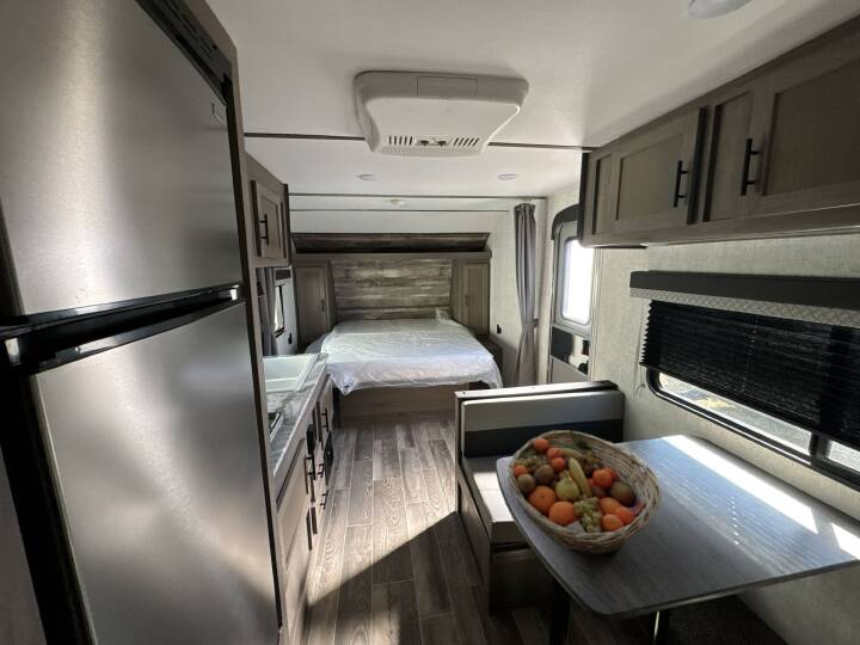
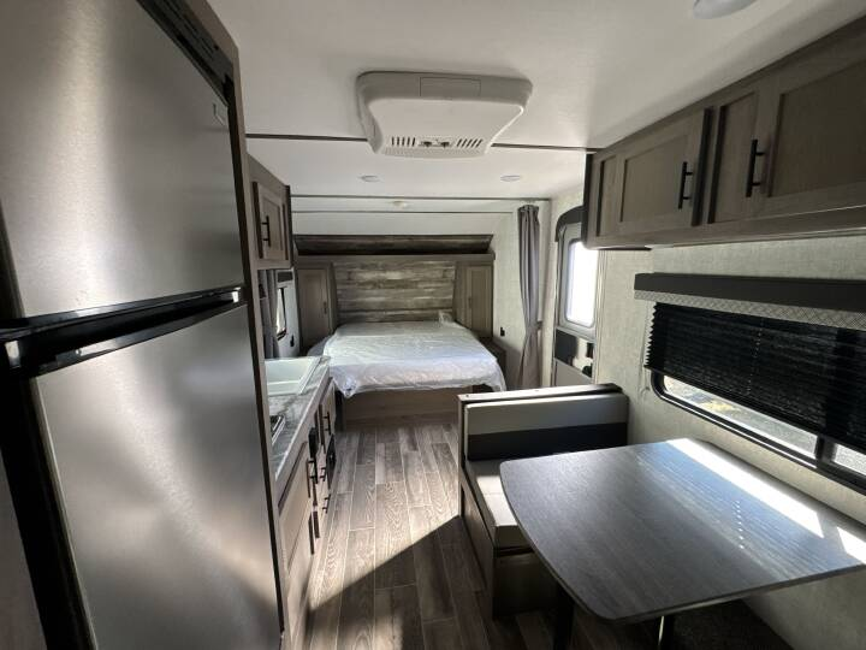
- fruit basket (575, 485)
